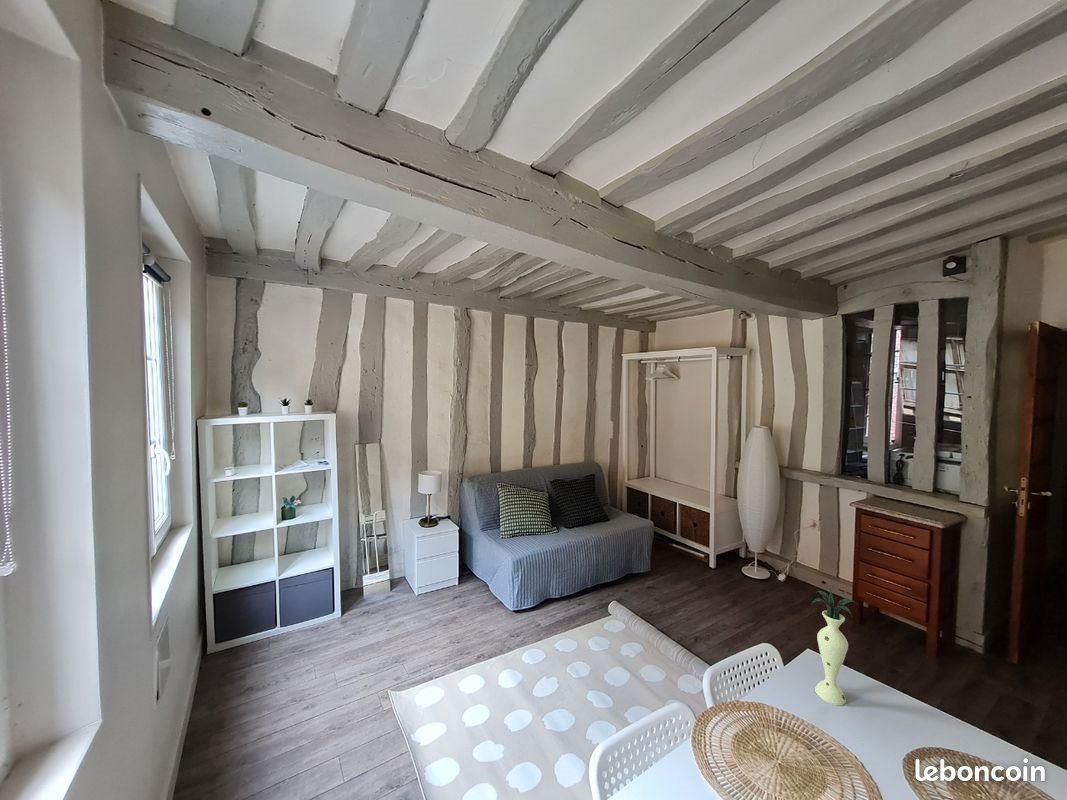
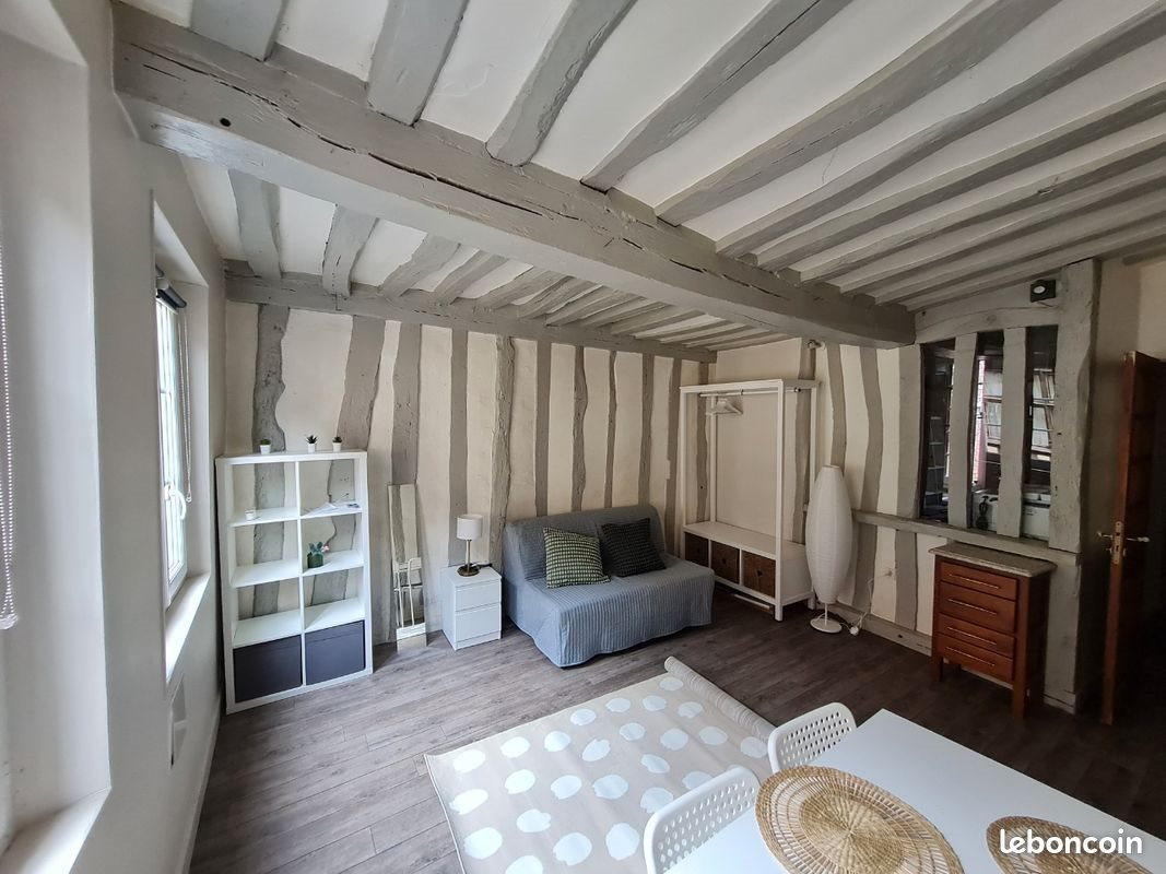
- vase (832, 644)
